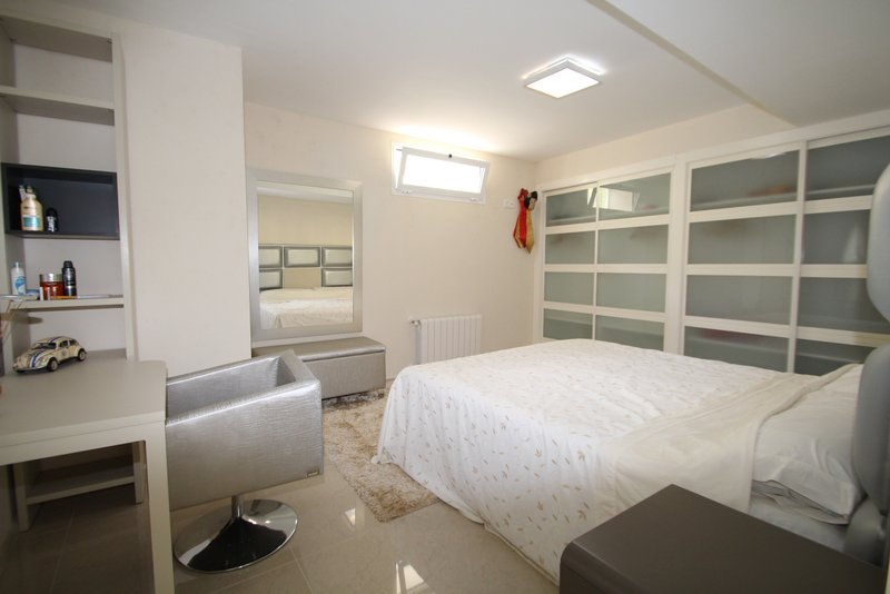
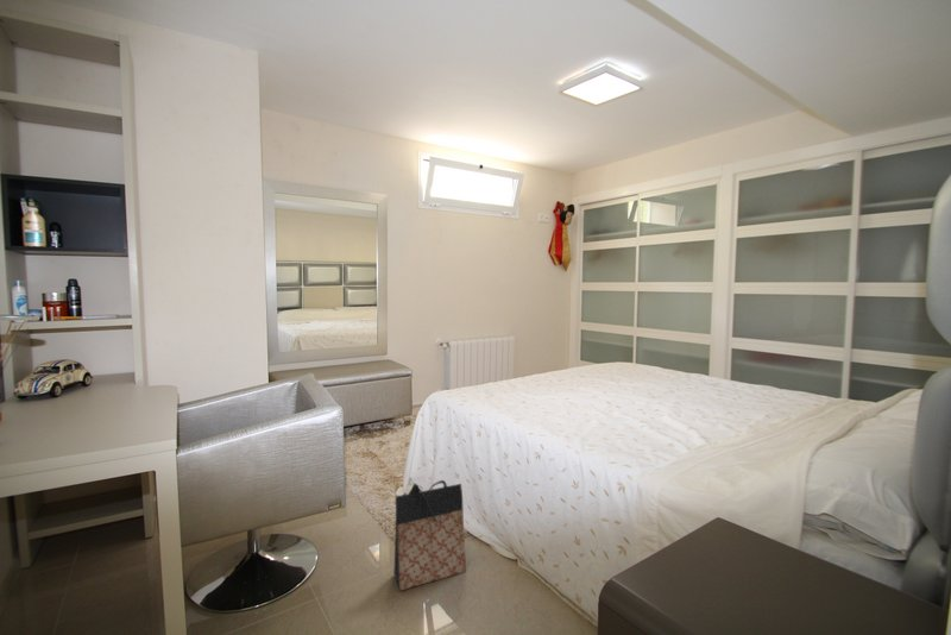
+ bag (429, 527)
